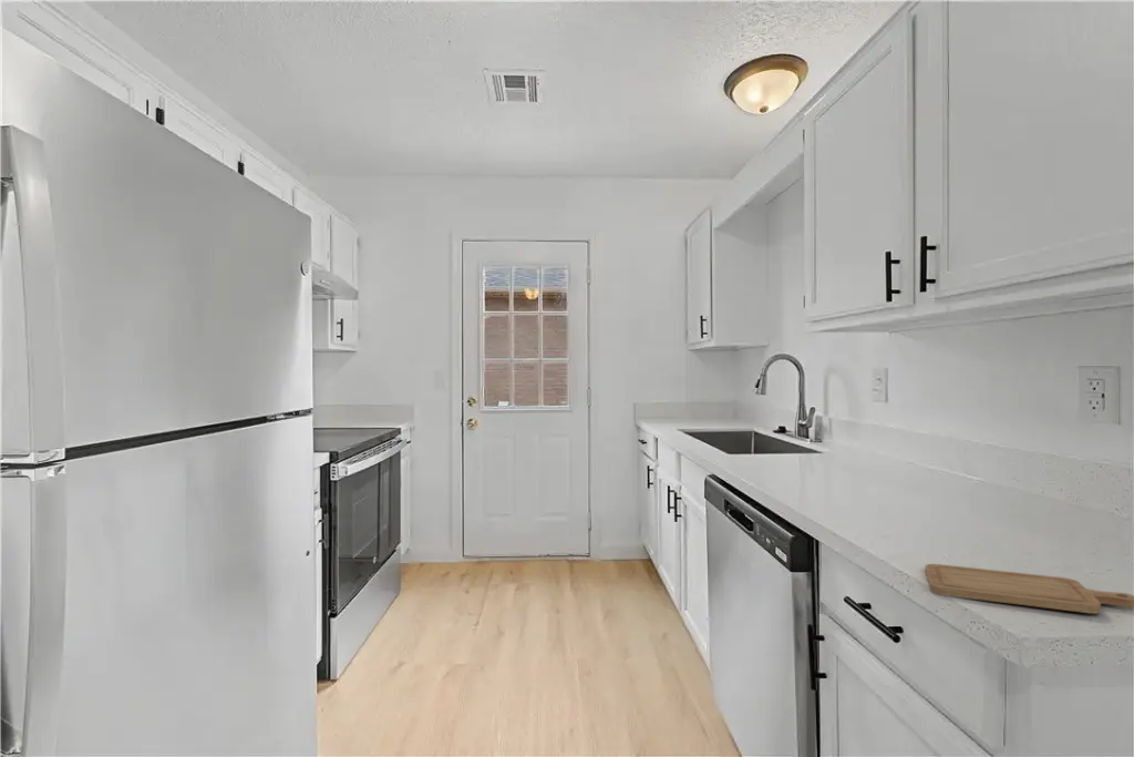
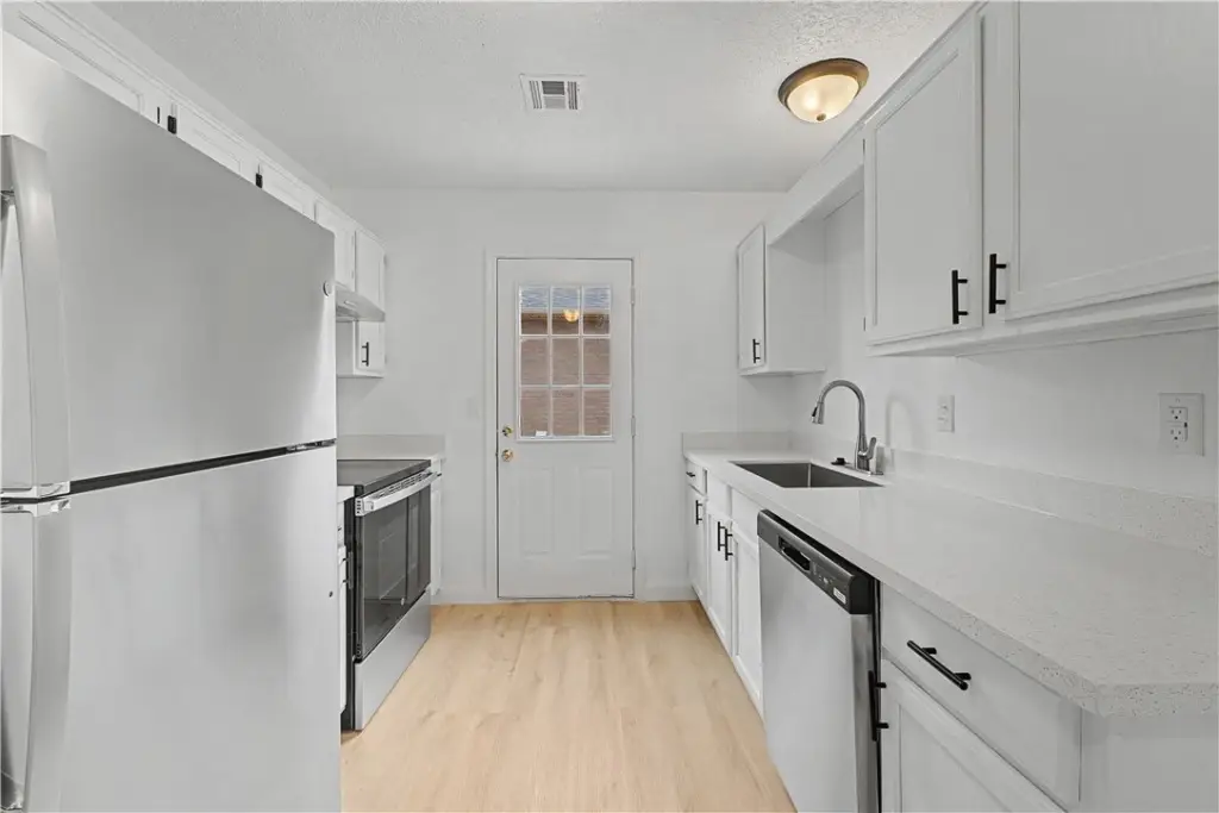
- chopping board (1025, 589)
